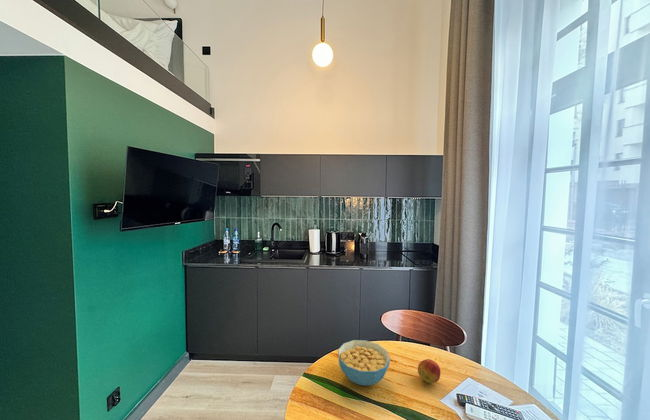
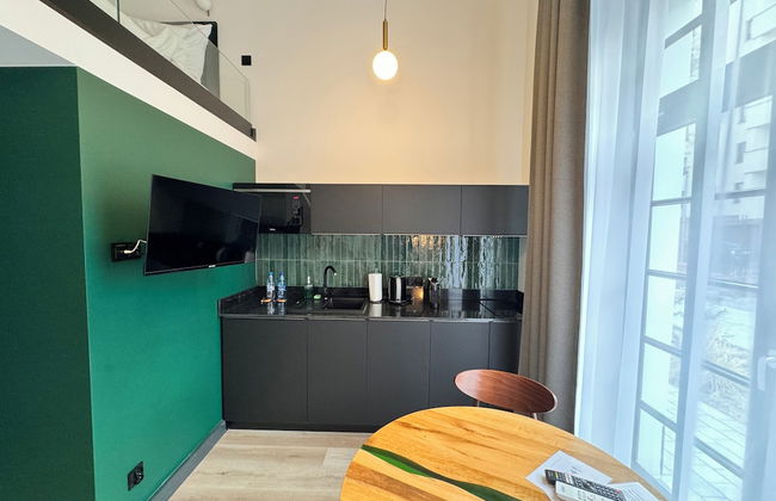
- fruit (428, 370)
- cereal bowl (362, 366)
